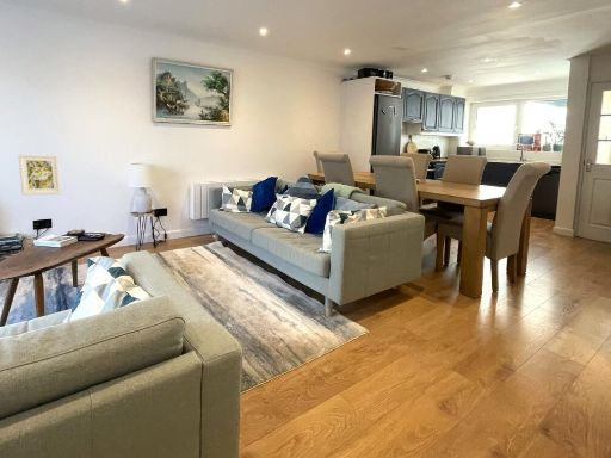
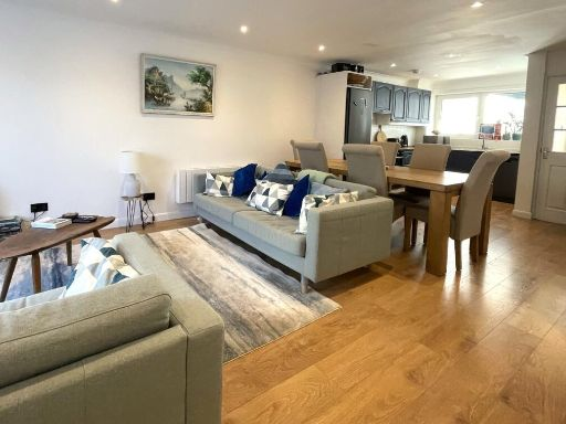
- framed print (39, 174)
